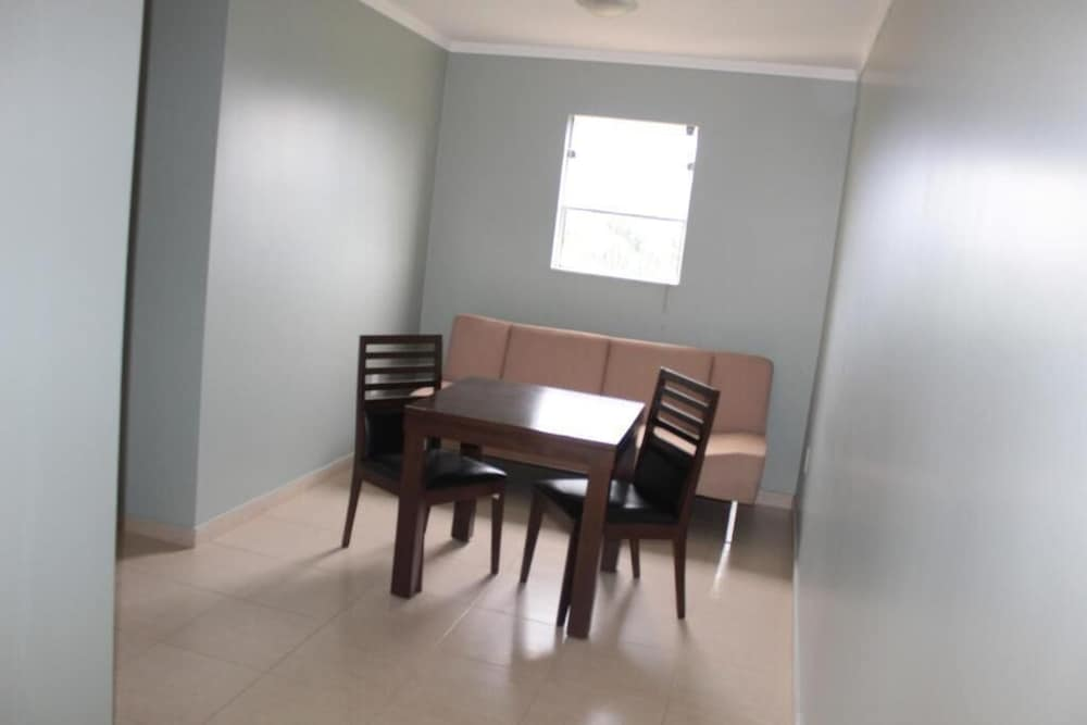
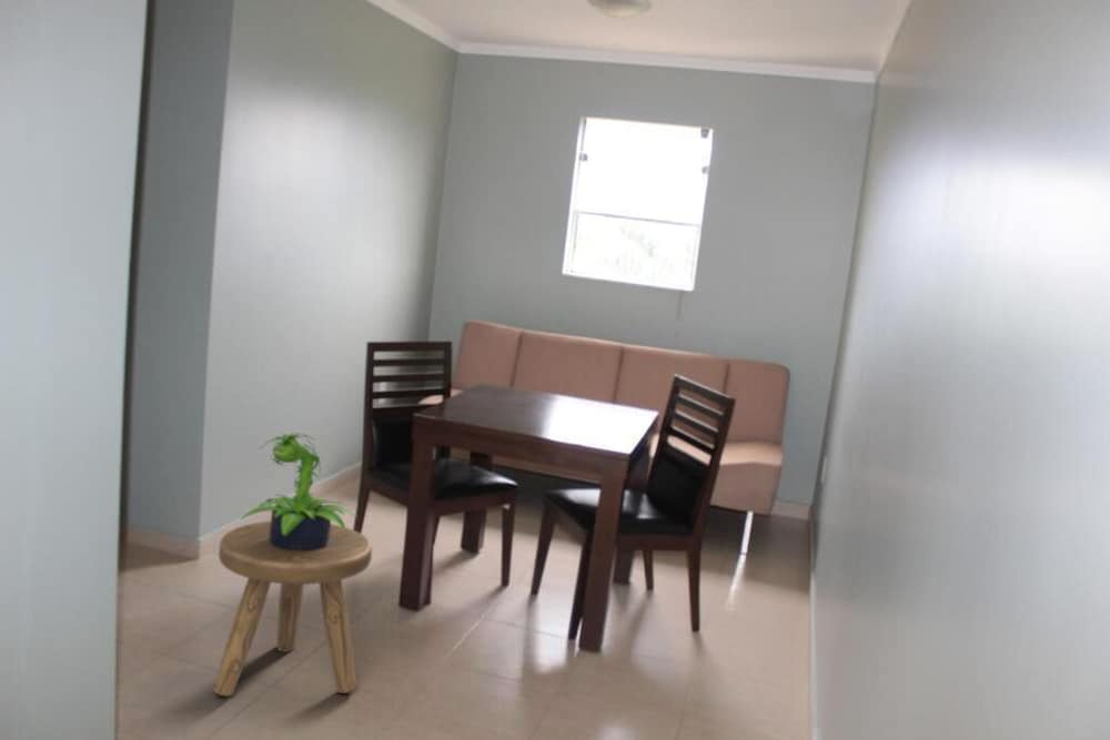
+ potted plant (303, 486)
+ stool (293, 609)
